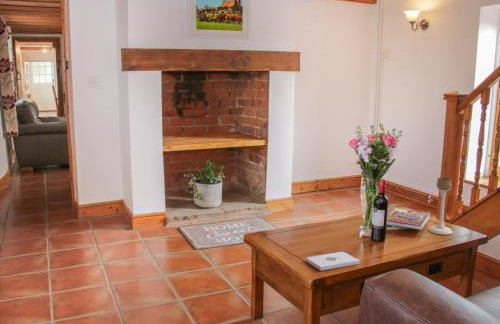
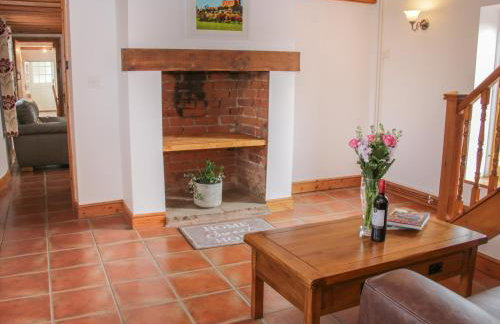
- notepad (332, 260)
- candle holder (442, 205)
